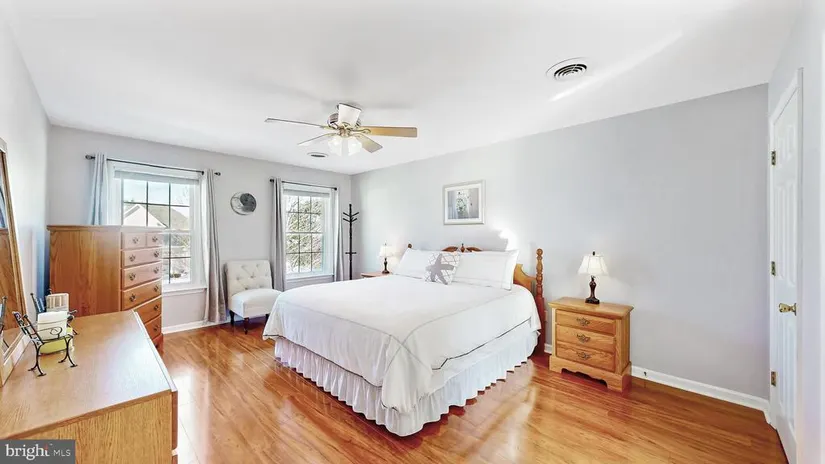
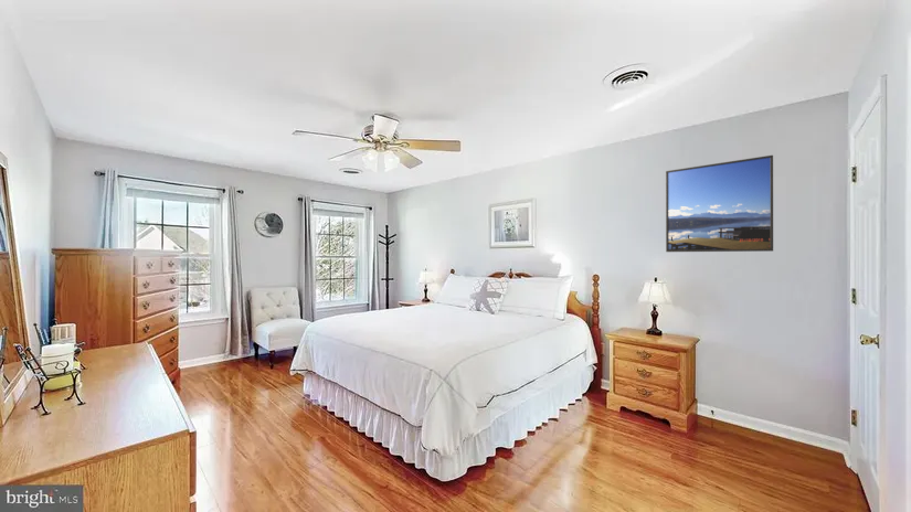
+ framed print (714, 207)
